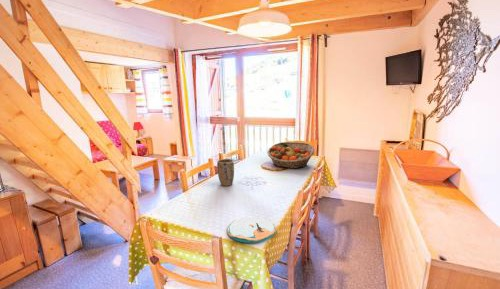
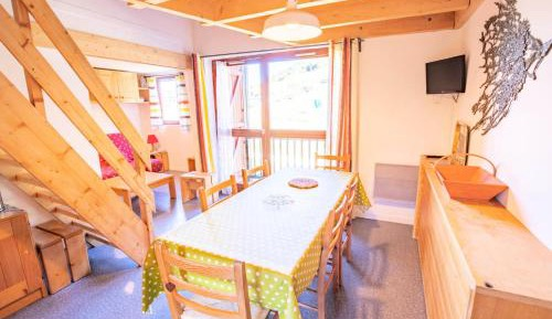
- plate (251, 225)
- plant pot (225, 172)
- fruit basket (290, 154)
